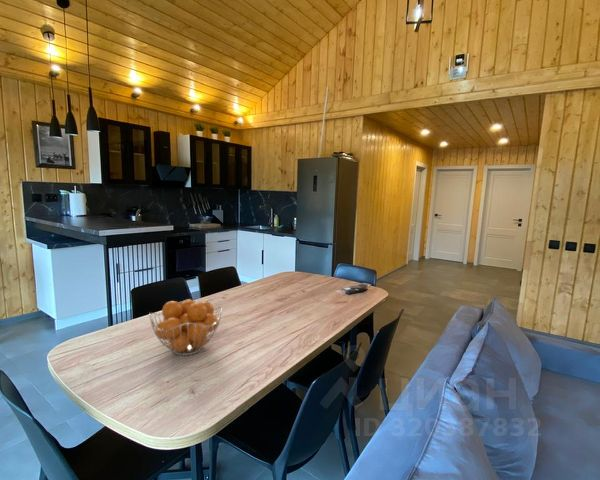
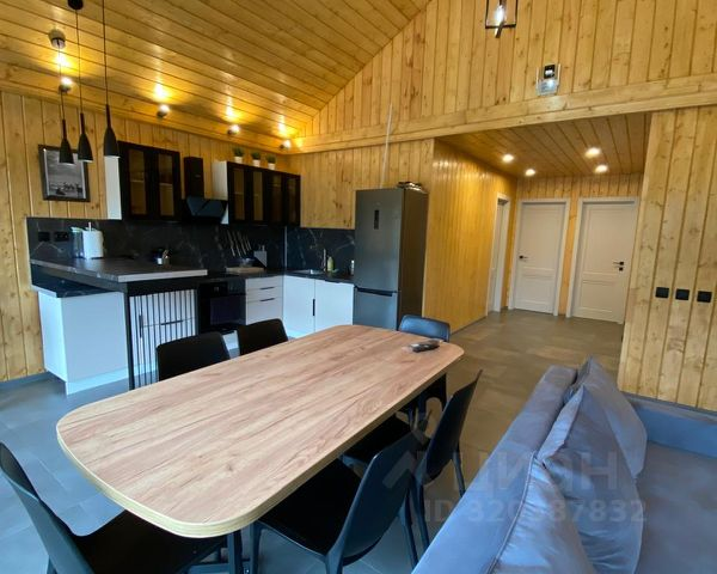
- fruit basket (187, 325)
